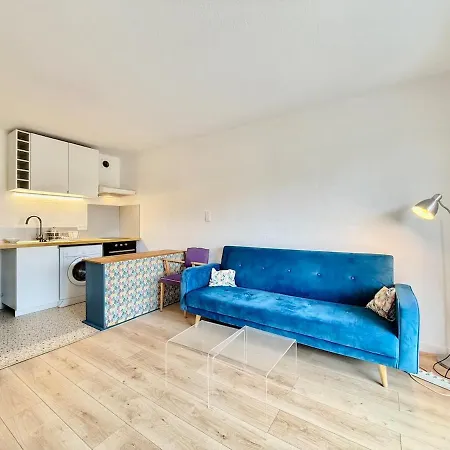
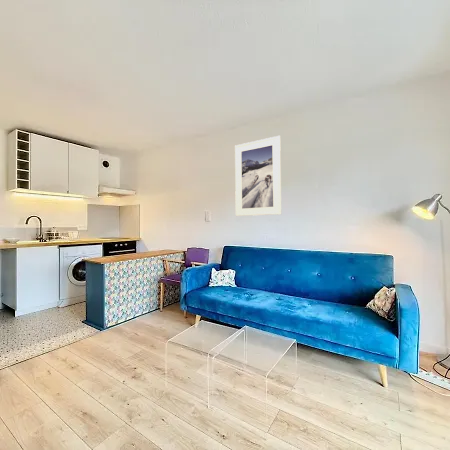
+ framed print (256, 178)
